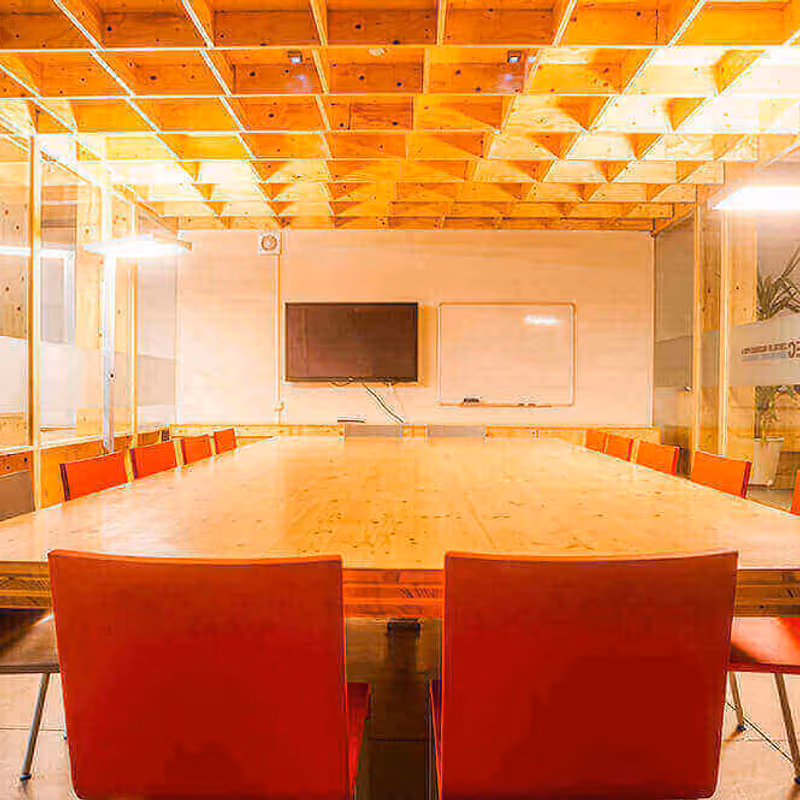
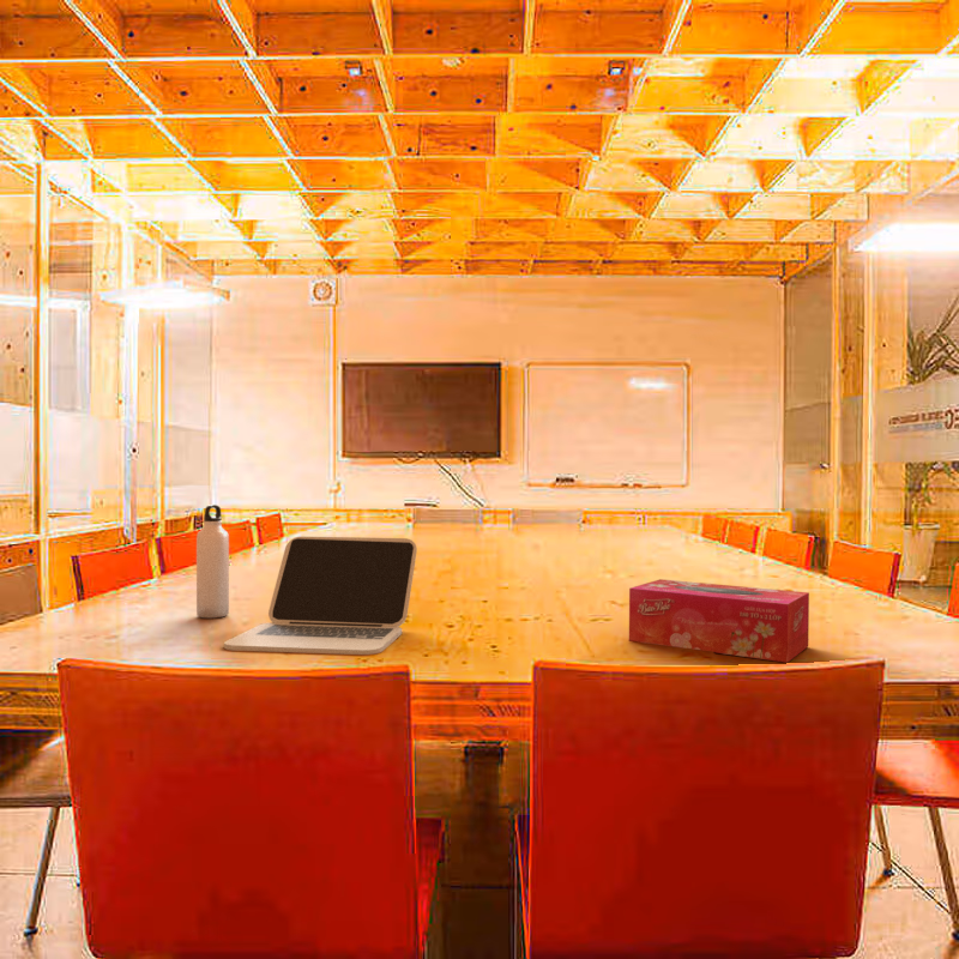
+ water bottle (212, 560)
+ tissue box (717, 616)
+ laptop (327, 589)
